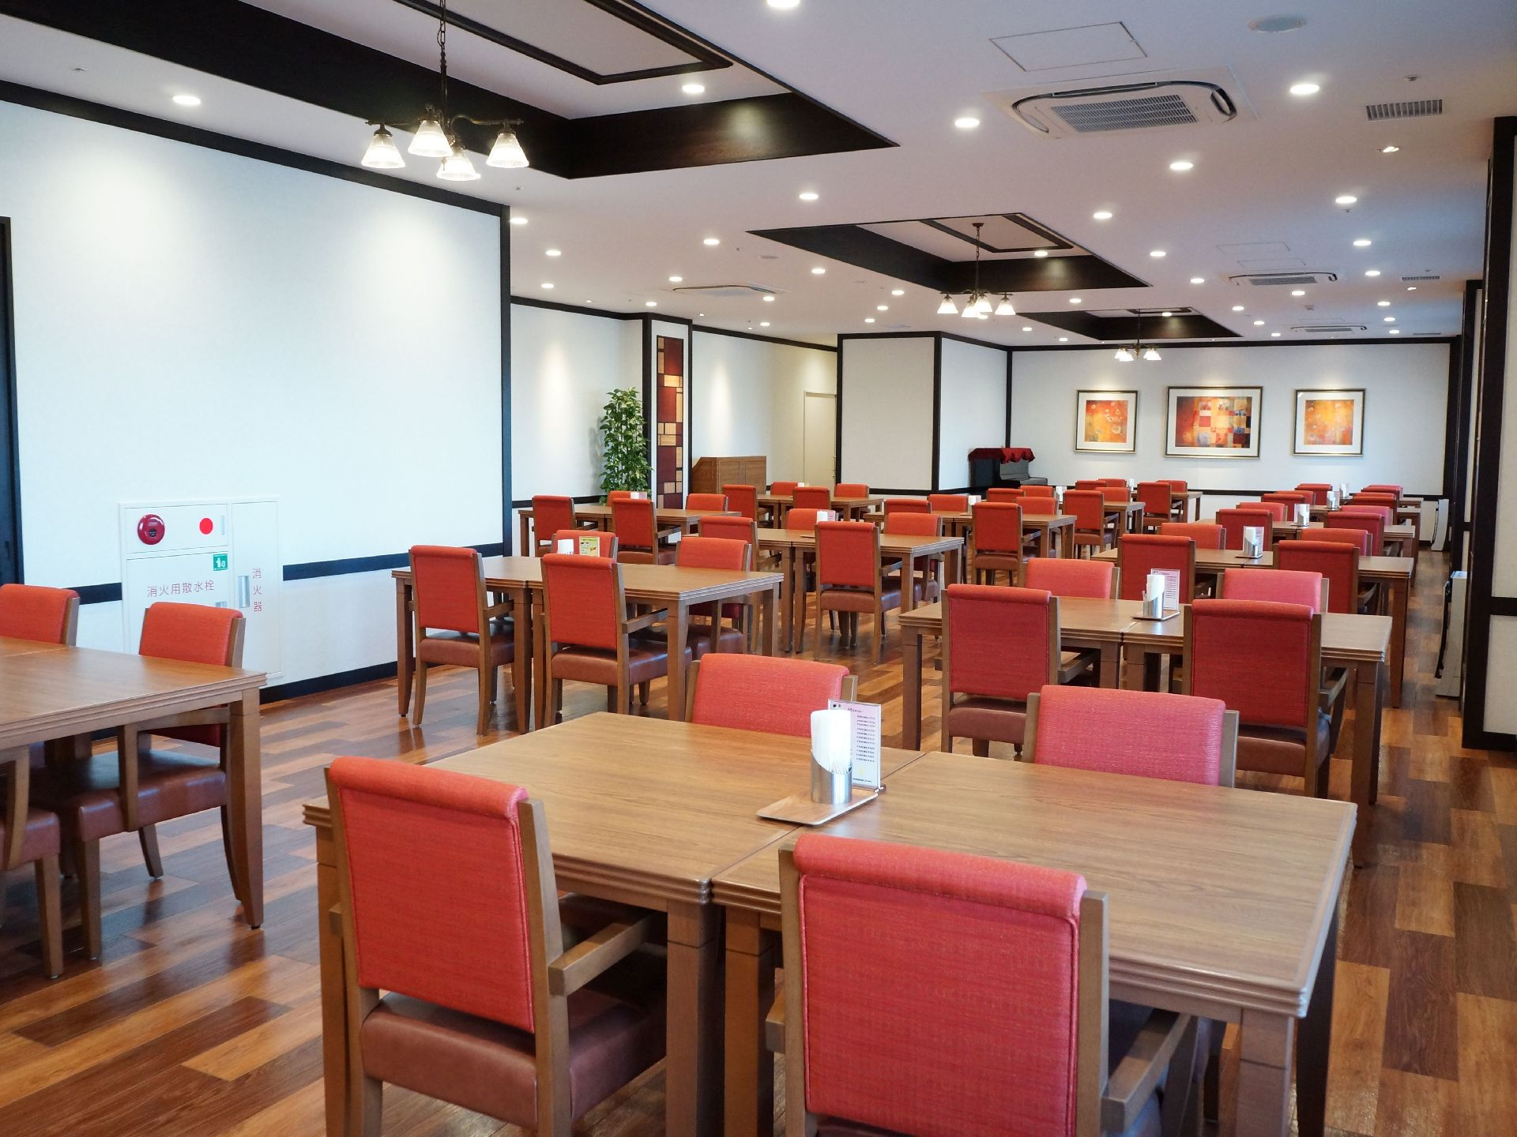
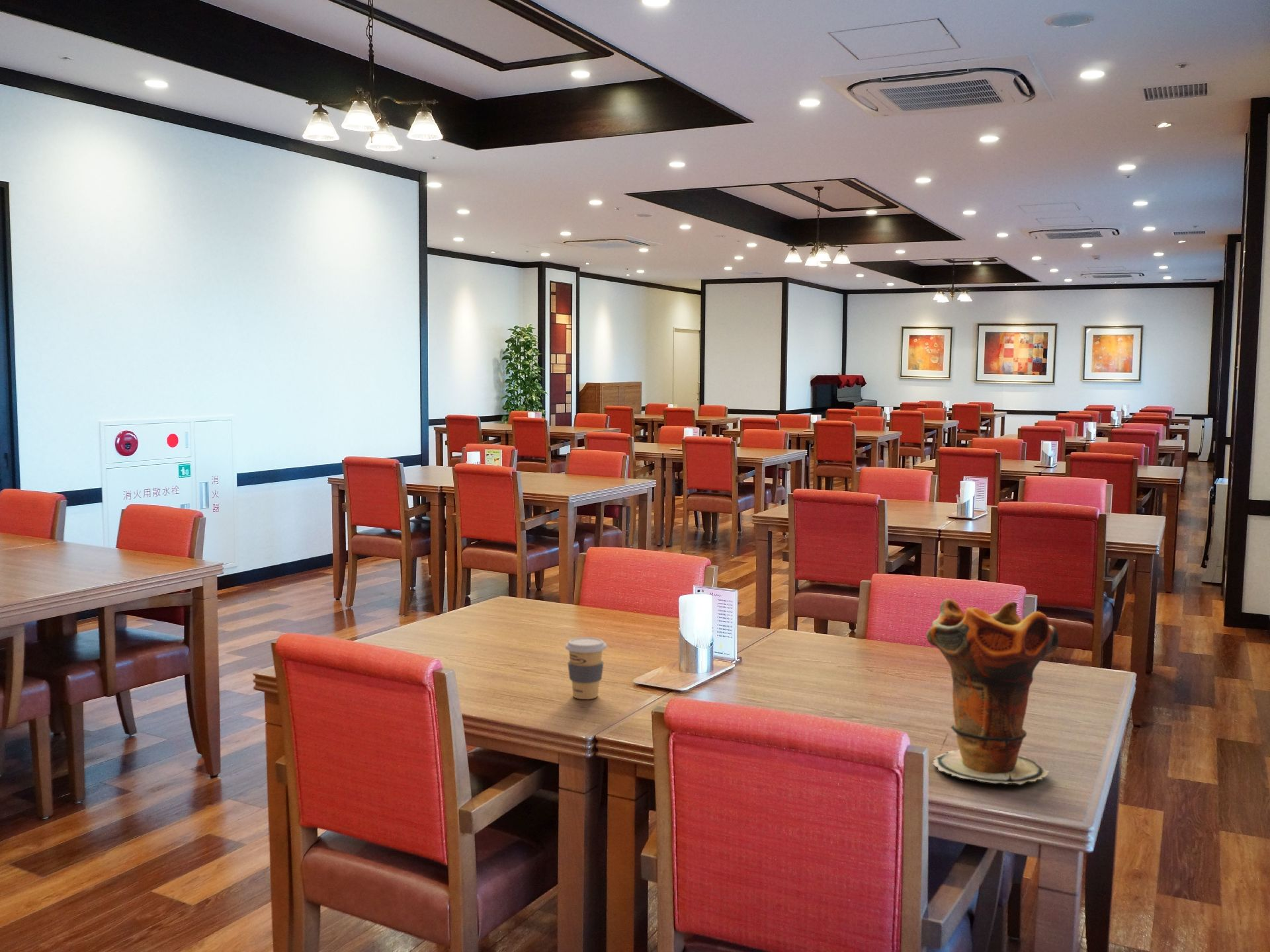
+ decorative vase (989, 683)
+ coffee cup (585, 668)
